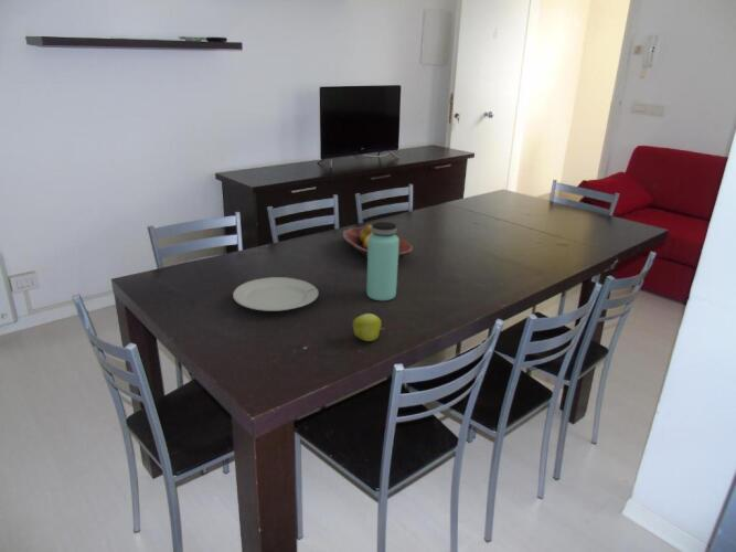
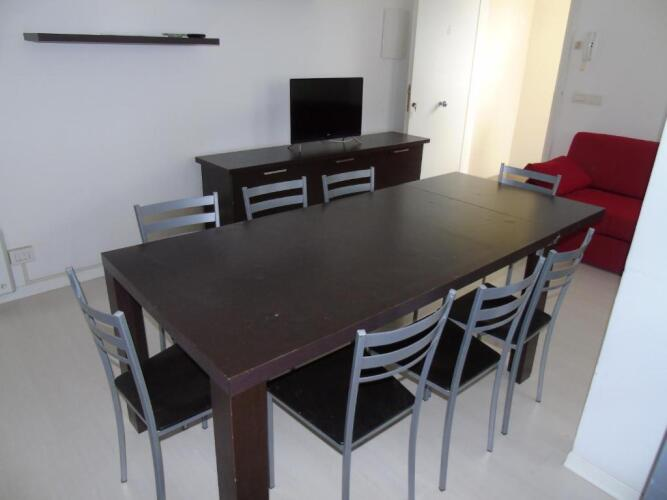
- bottle (382, 261)
- chinaware (276, 296)
- apple (367, 327)
- fruit bowl (367, 241)
